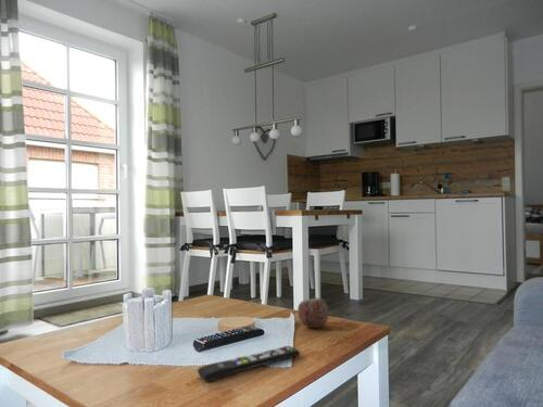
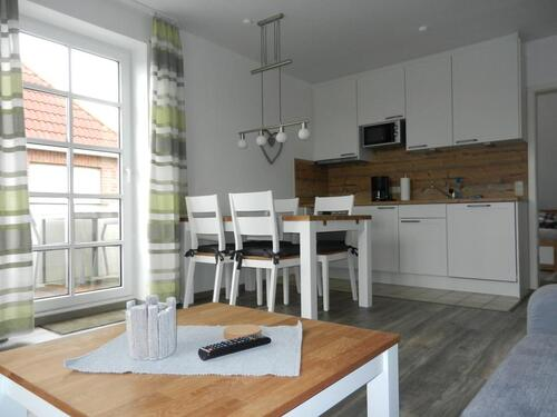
- apple (313, 311)
- remote control (251, 360)
